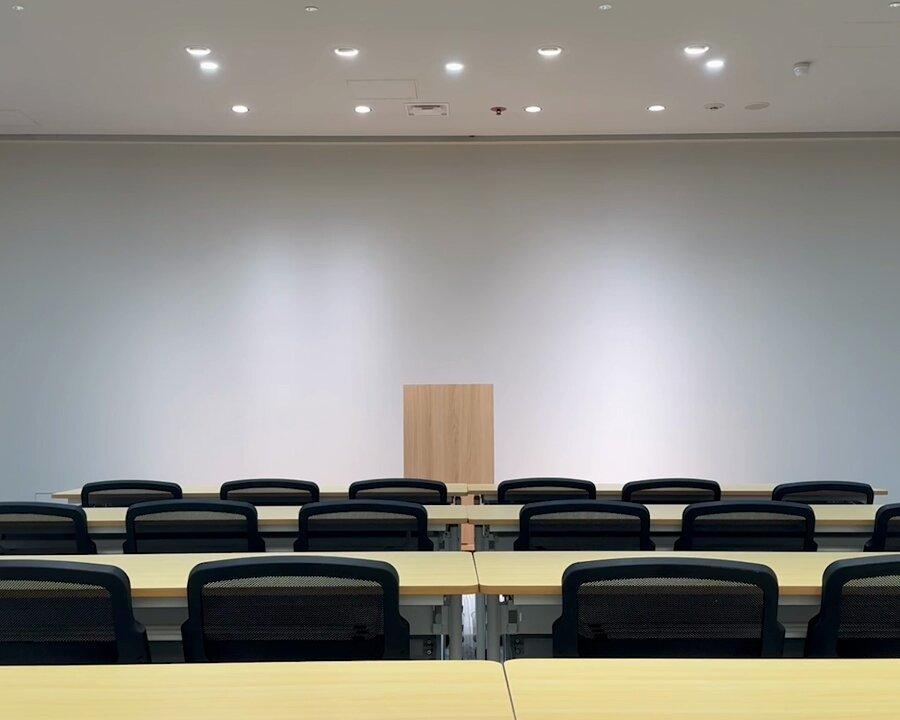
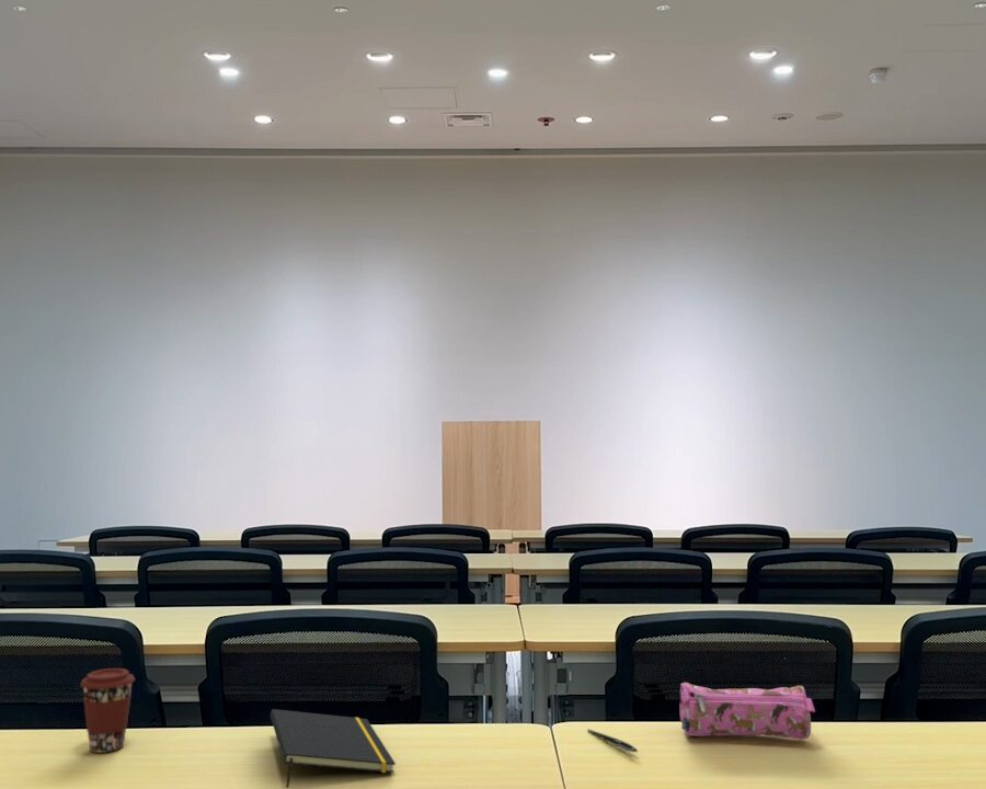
+ coffee cup (107, 709)
+ notepad (329, 739)
+ pencil case (745, 710)
+ pen (611, 739)
